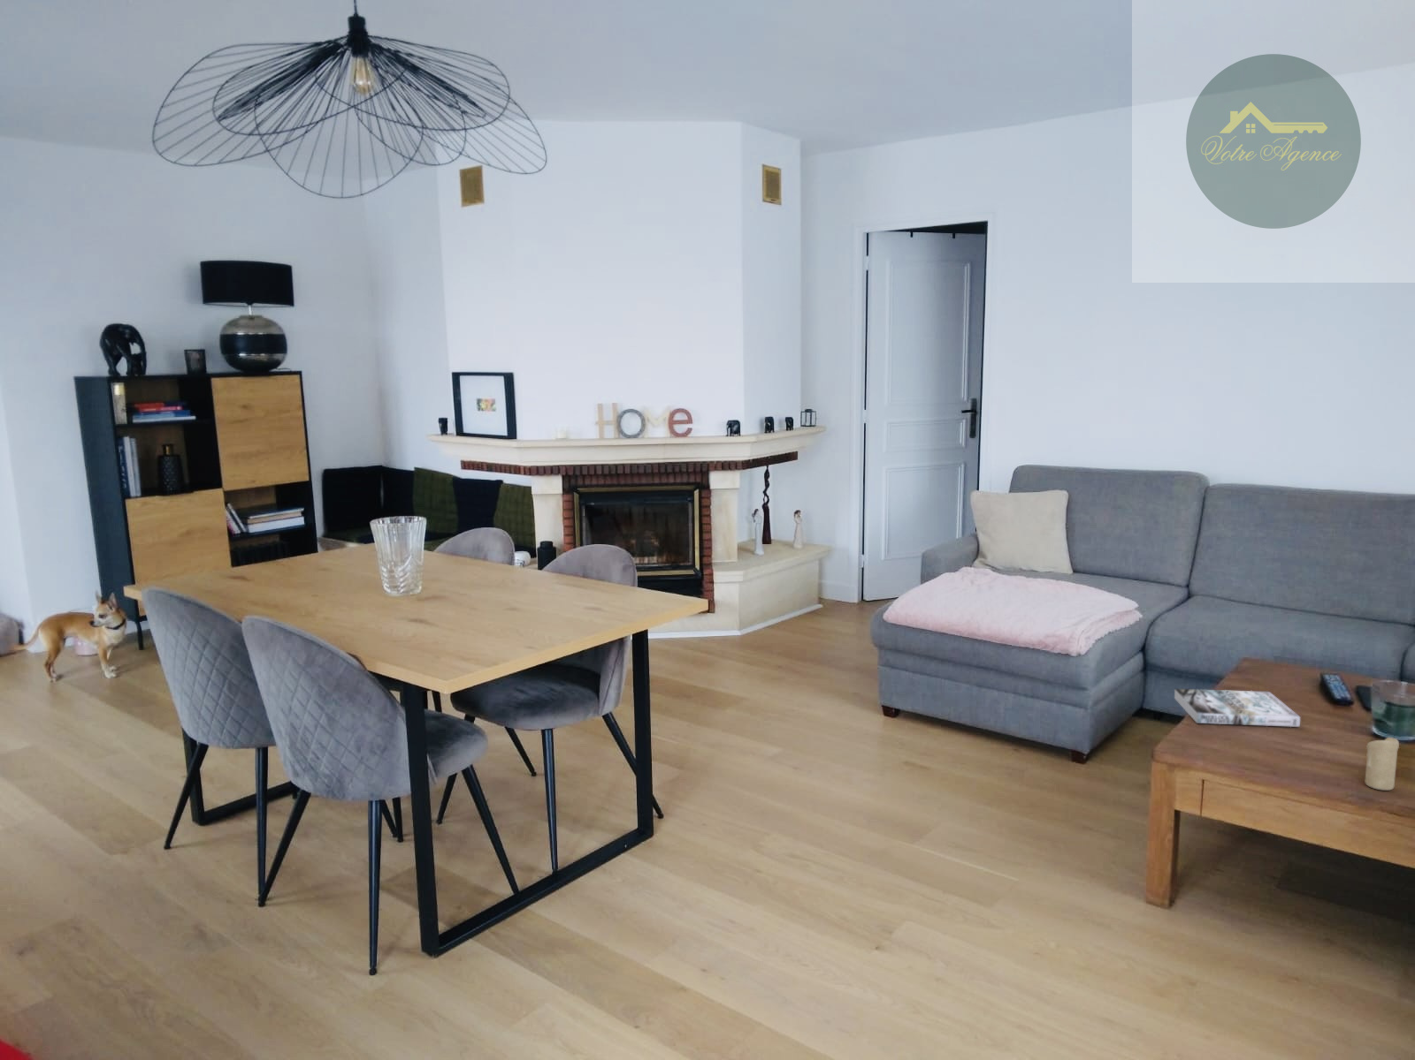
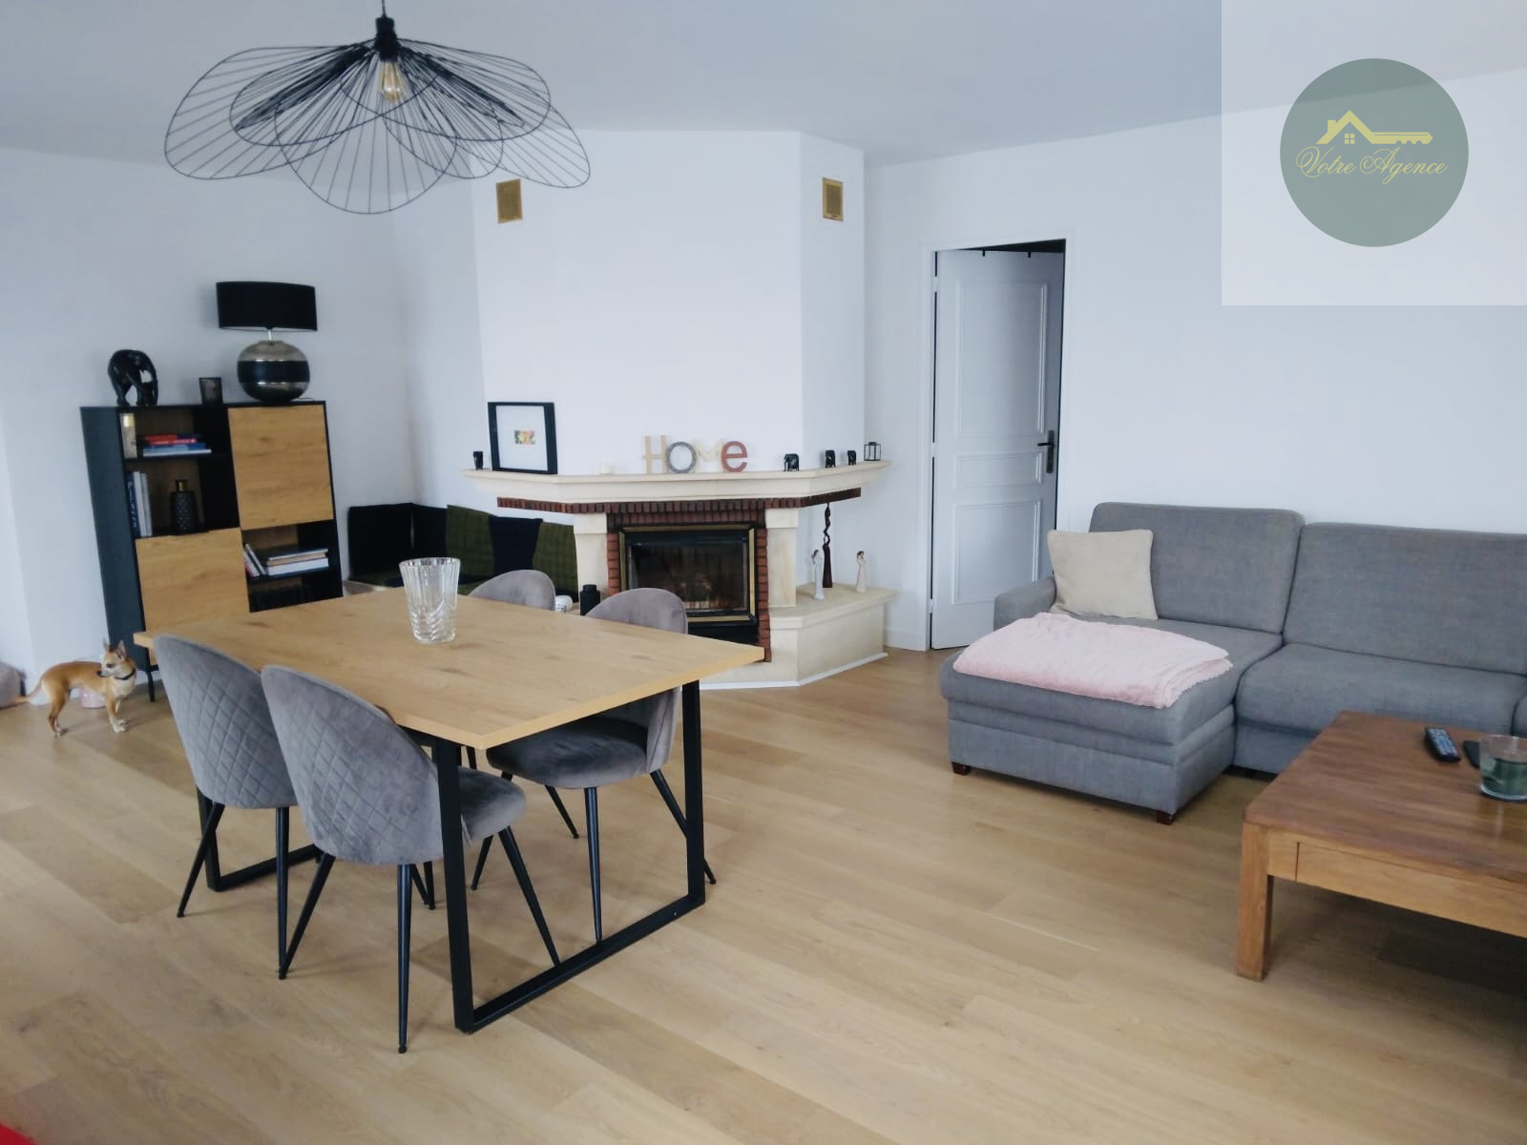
- candle (1382, 760)
- book (1233, 707)
